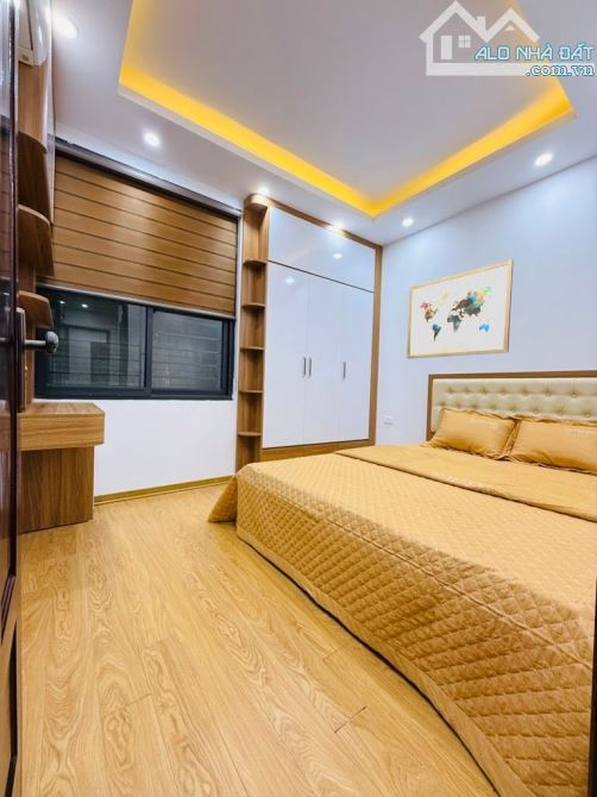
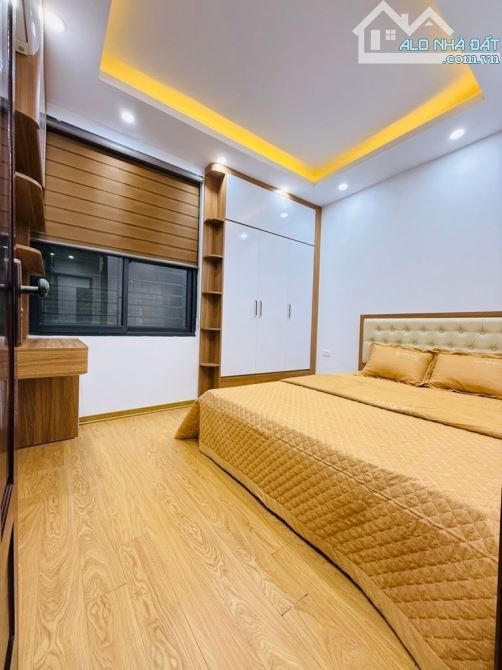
- wall art (452, 315)
